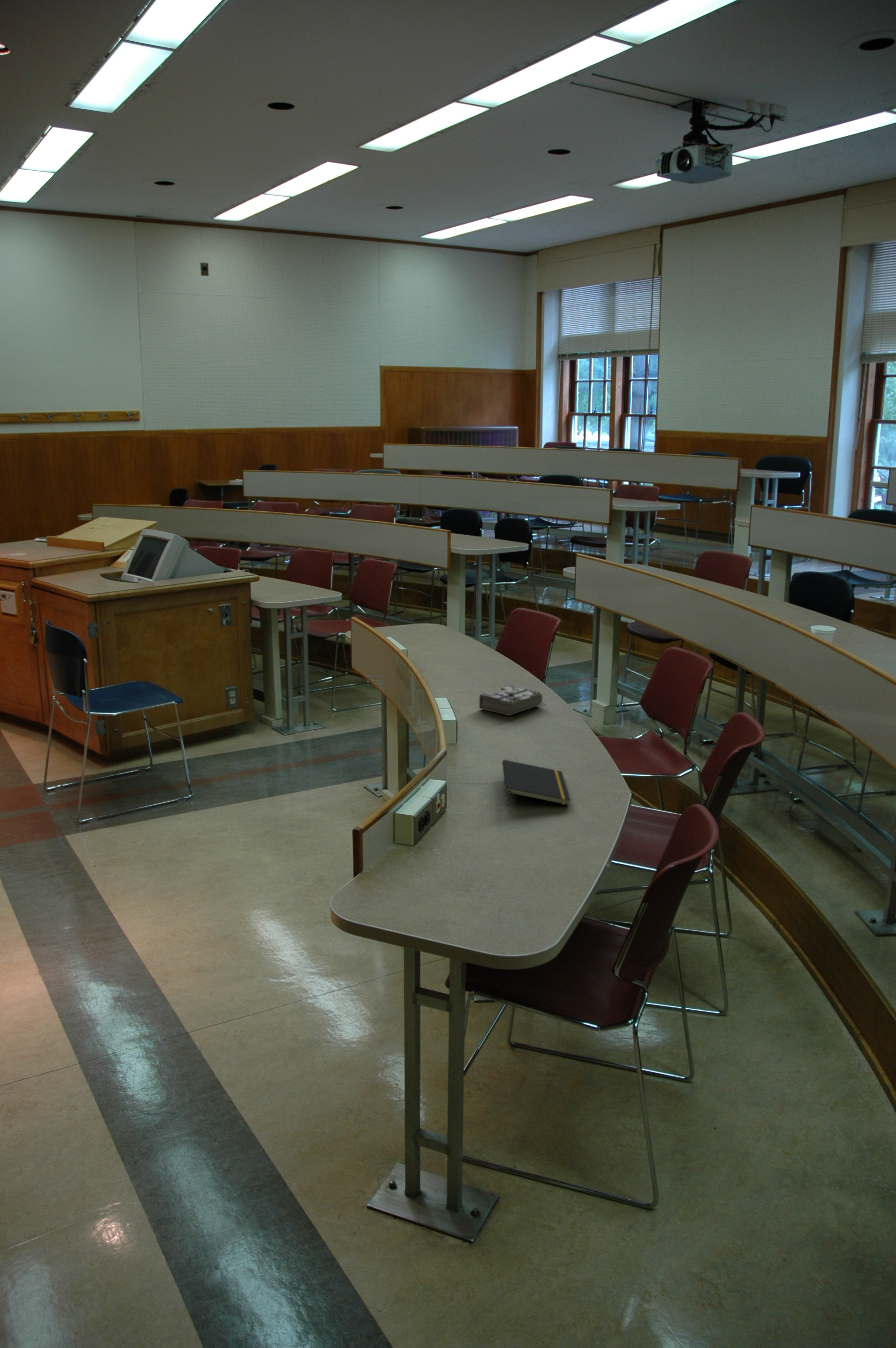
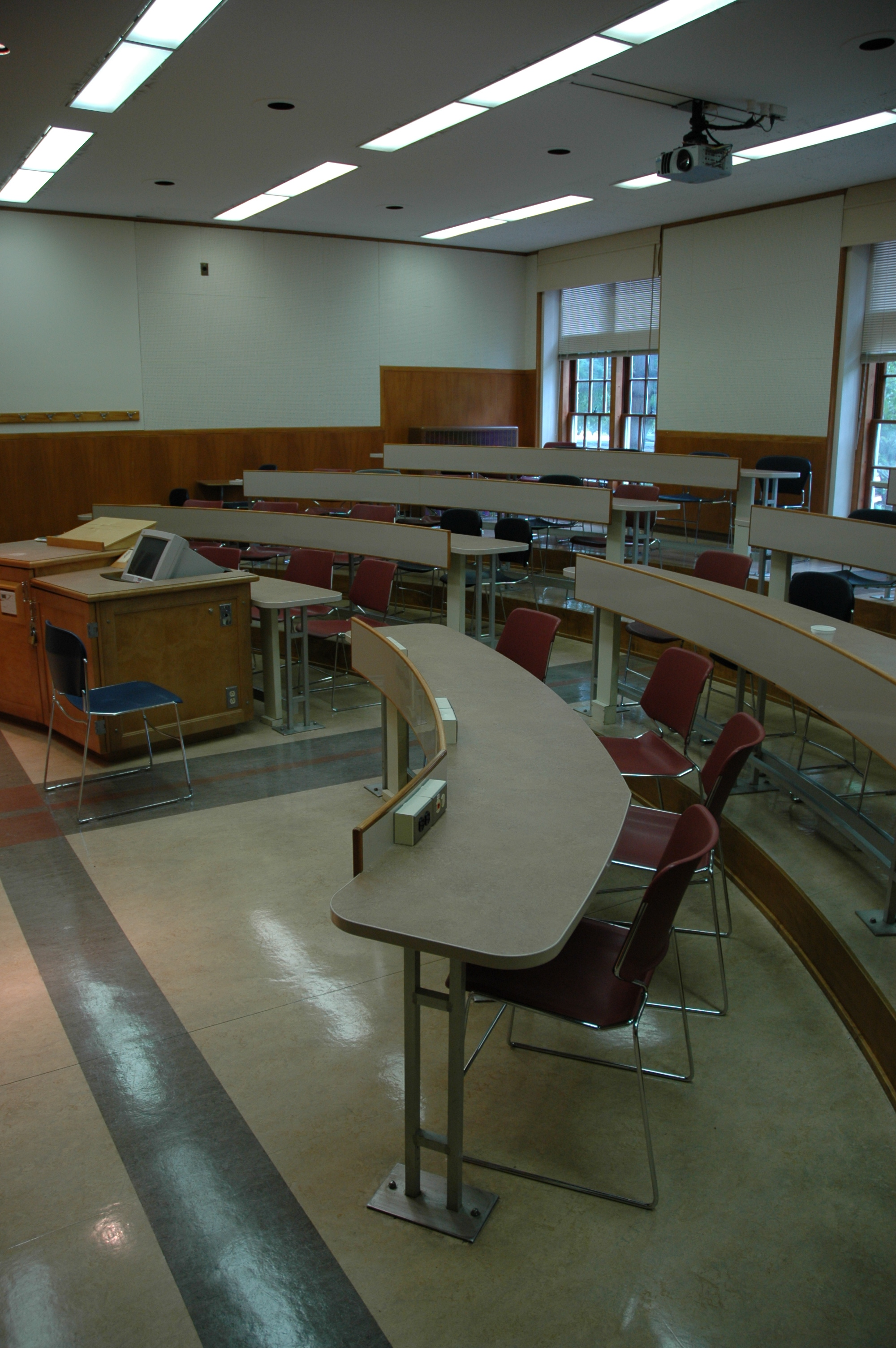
- notepad (535, 781)
- diary (513, 700)
